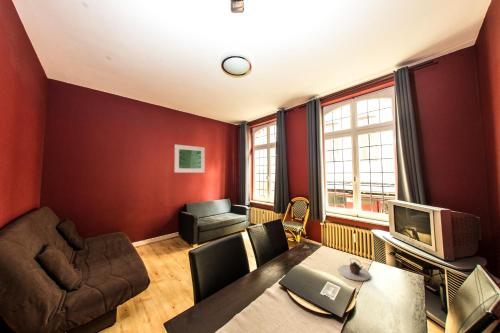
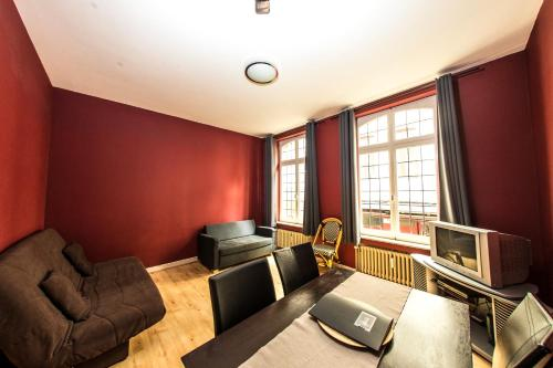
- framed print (190, 159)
- teapot (353, 265)
